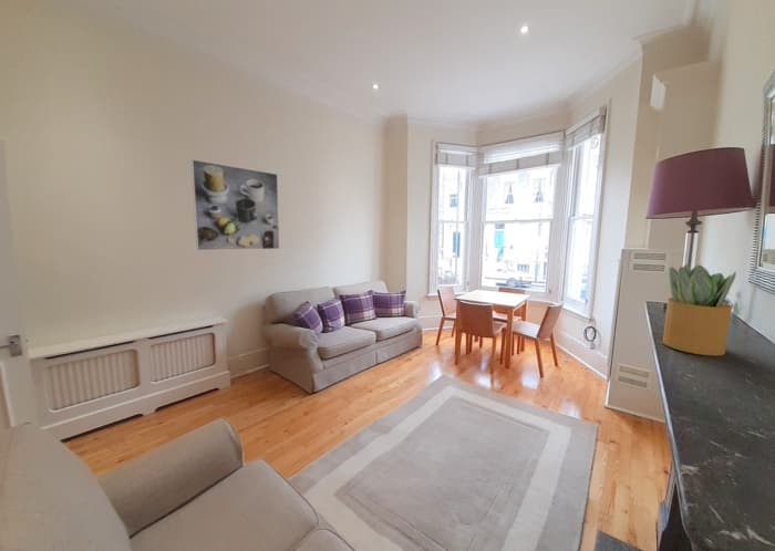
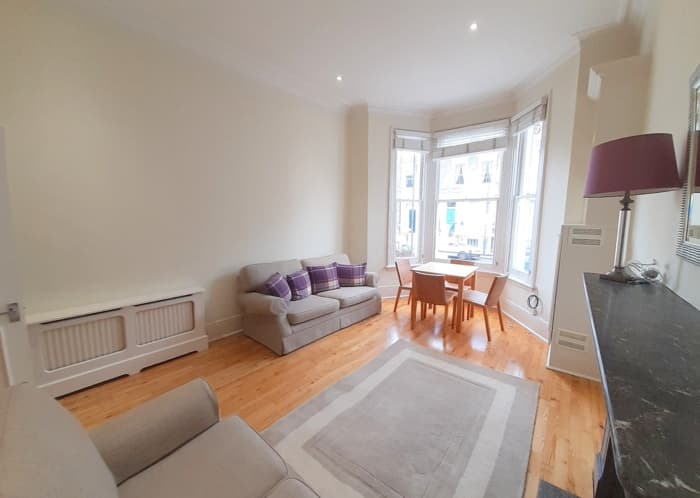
- potted plant (696, 308)
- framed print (239, 209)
